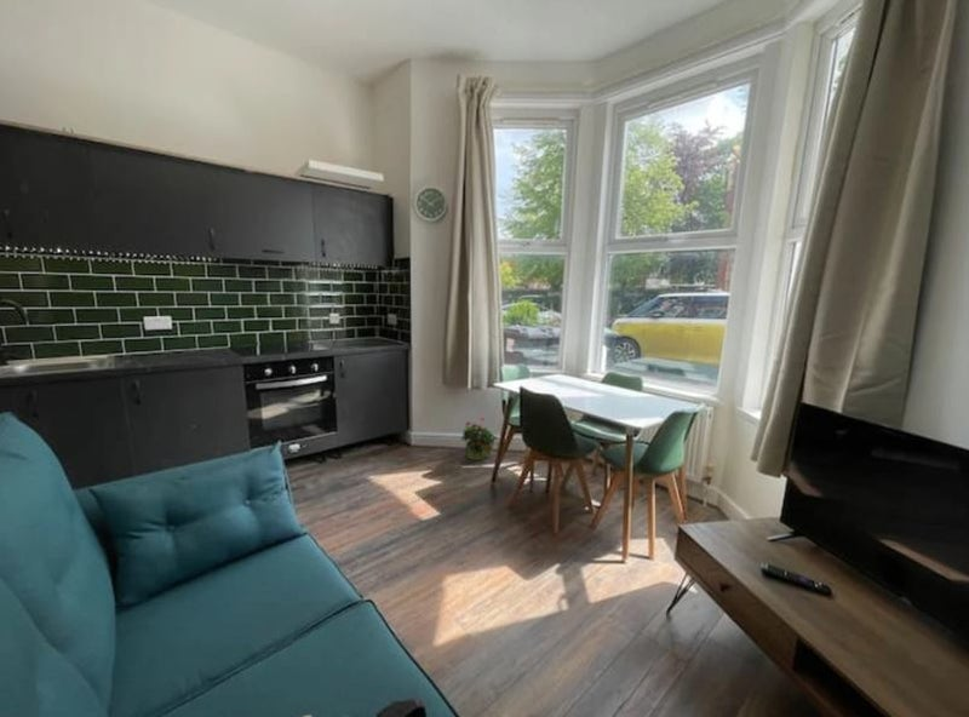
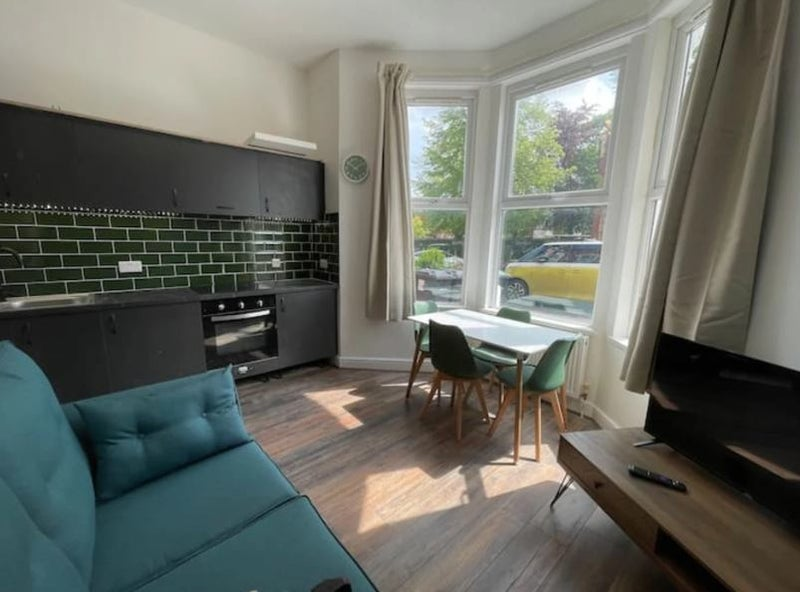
- potted plant (480, 438)
